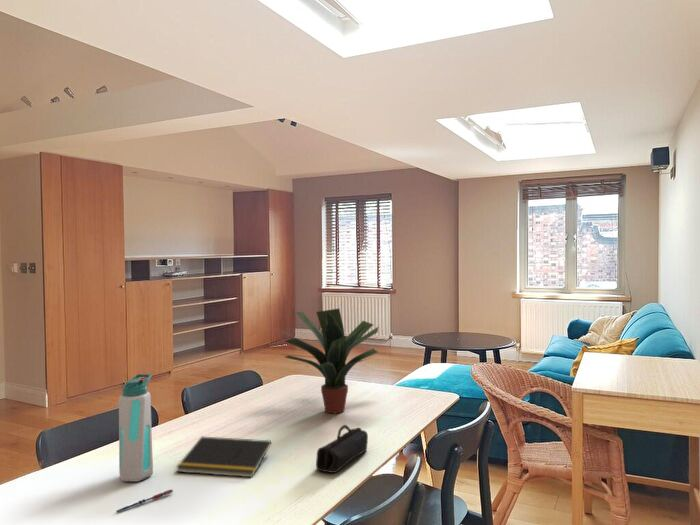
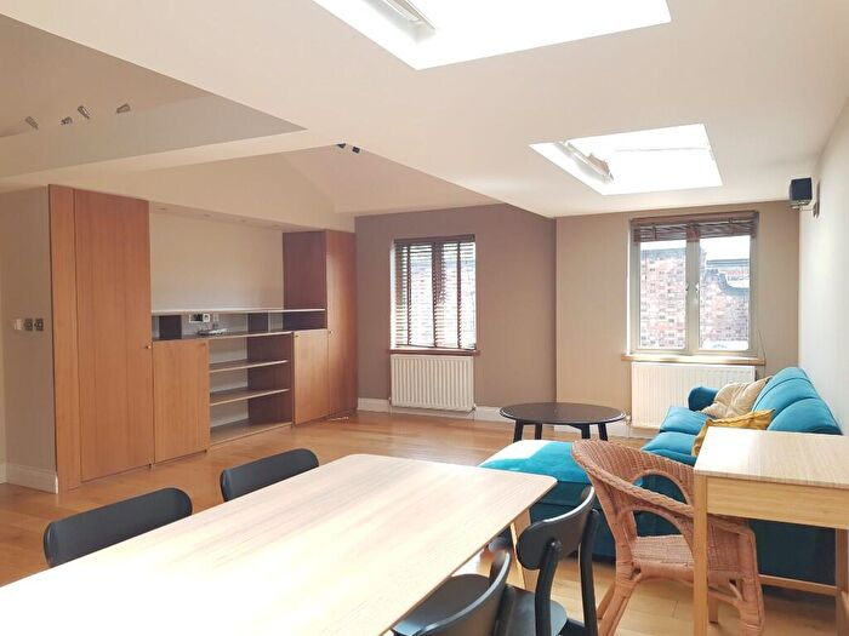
- pencil case (343, 443)
- pen (145, 500)
- water bottle (136, 426)
- notepad (225, 455)
- potted plant (330, 357)
